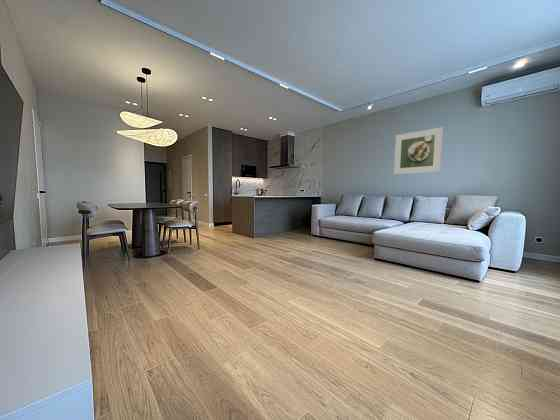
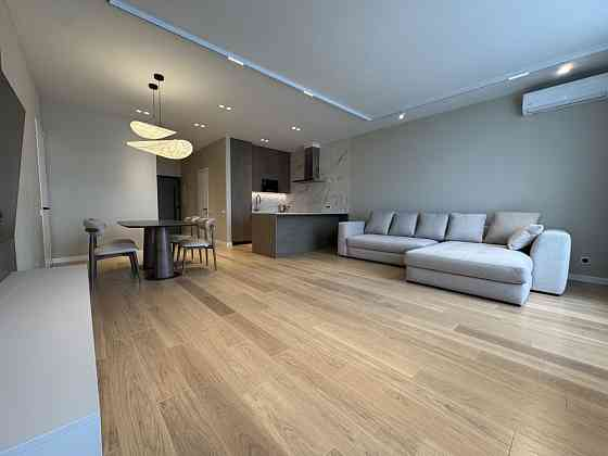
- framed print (416, 152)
